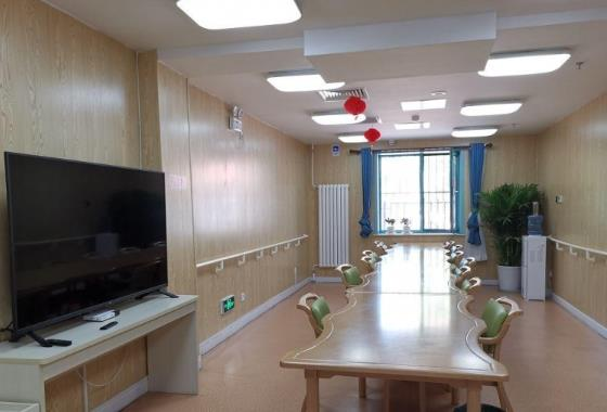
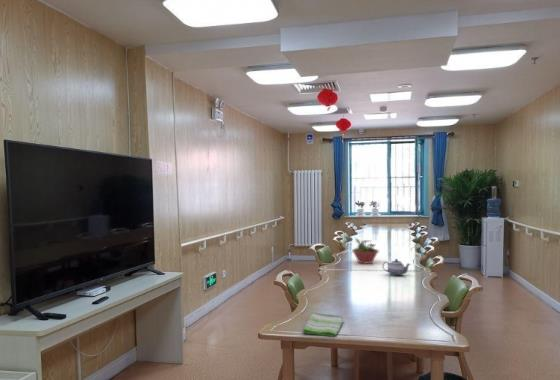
+ potted flower (365, 250)
+ teapot (396, 266)
+ dish towel (323, 323)
